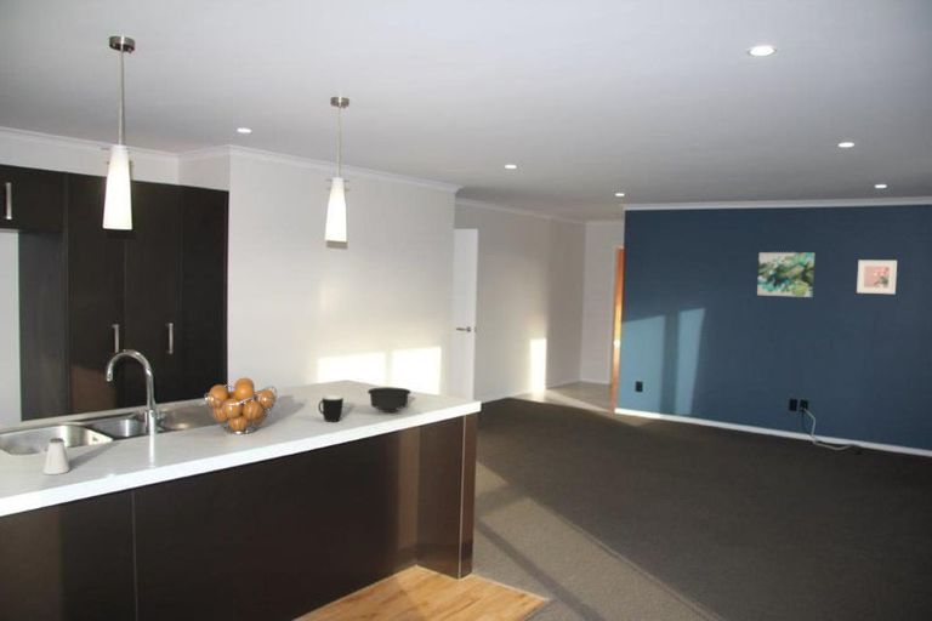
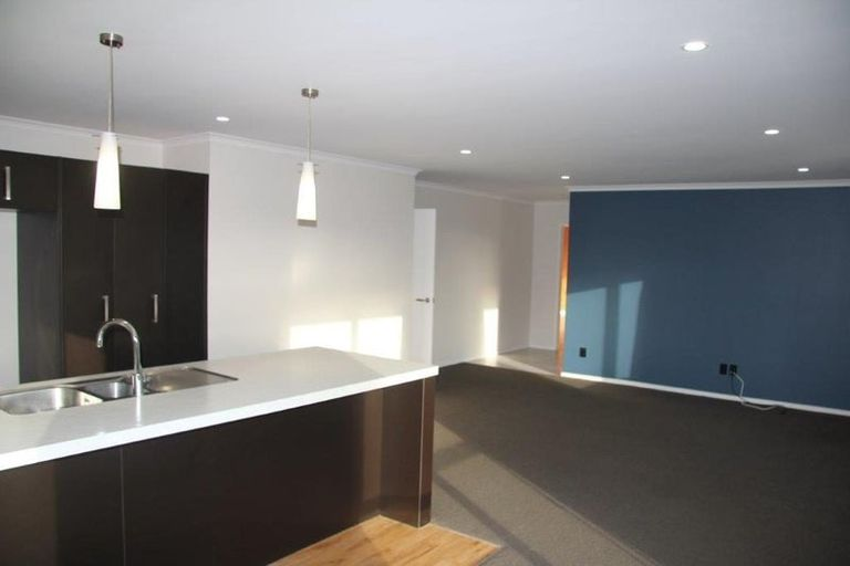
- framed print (876, 277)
- fruit basket (240, 405)
- saltshaker (56, 455)
- wall art (785, 274)
- mug (329, 408)
- bowl (388, 400)
